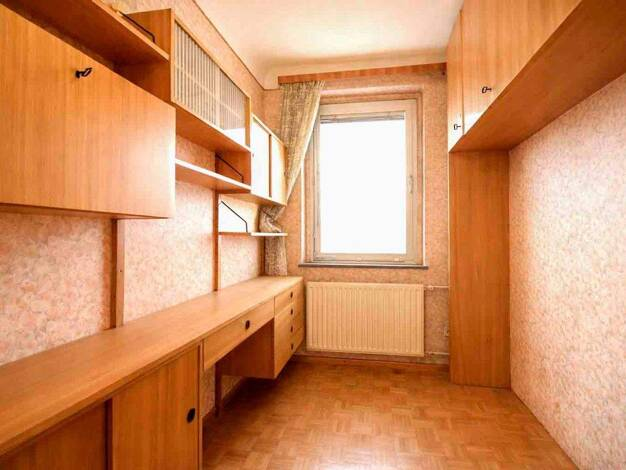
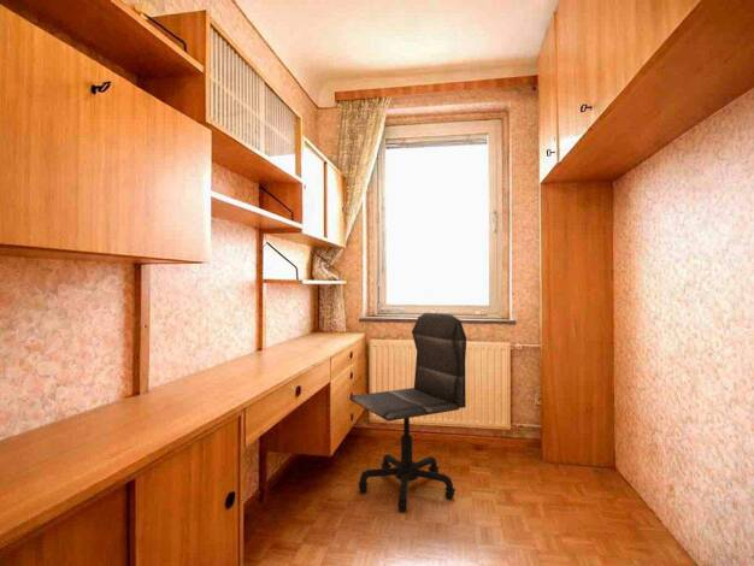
+ office chair (406, 401)
